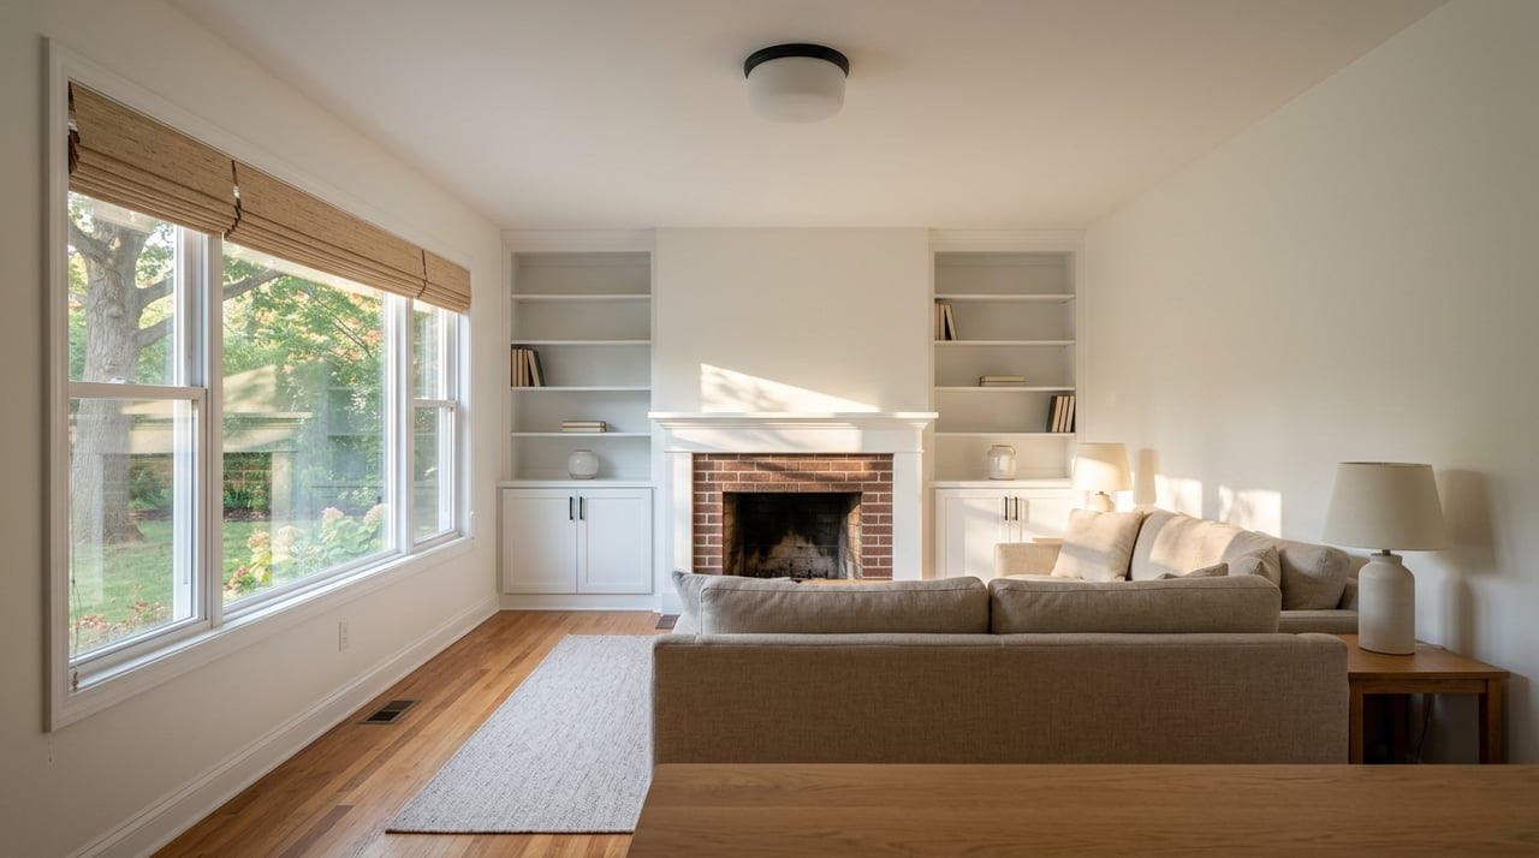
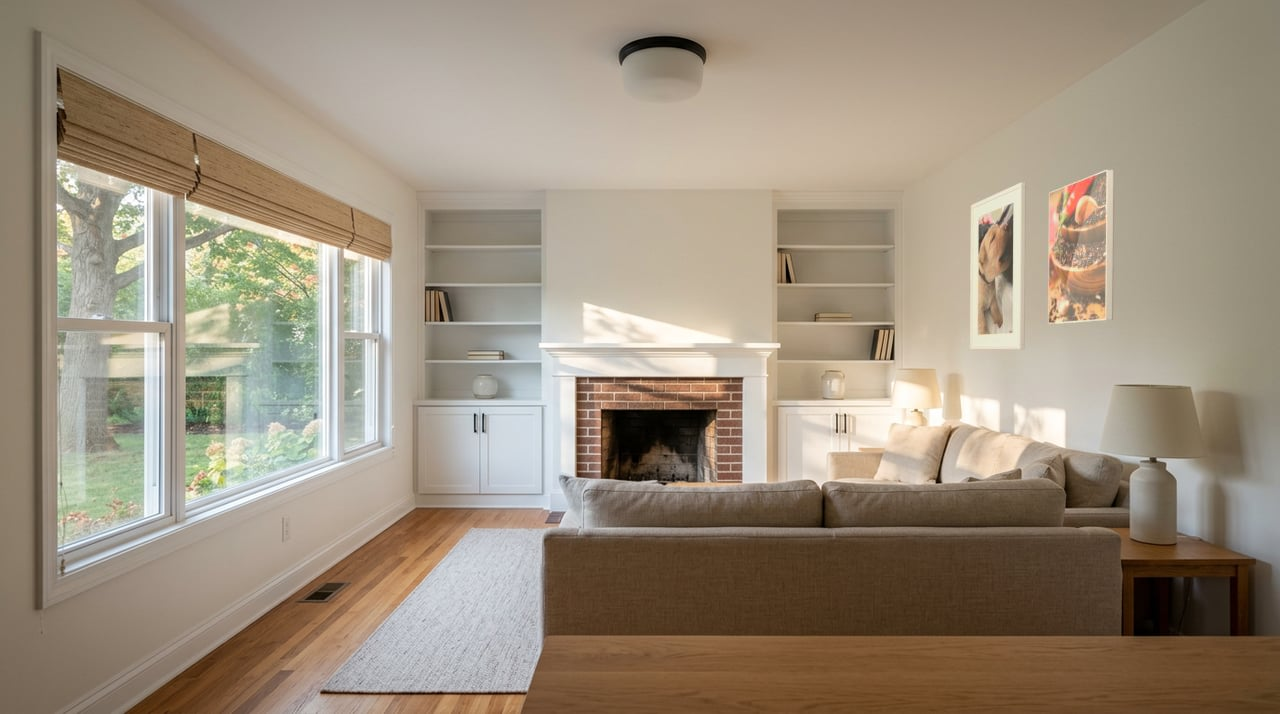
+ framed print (1078, 251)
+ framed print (995, 272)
